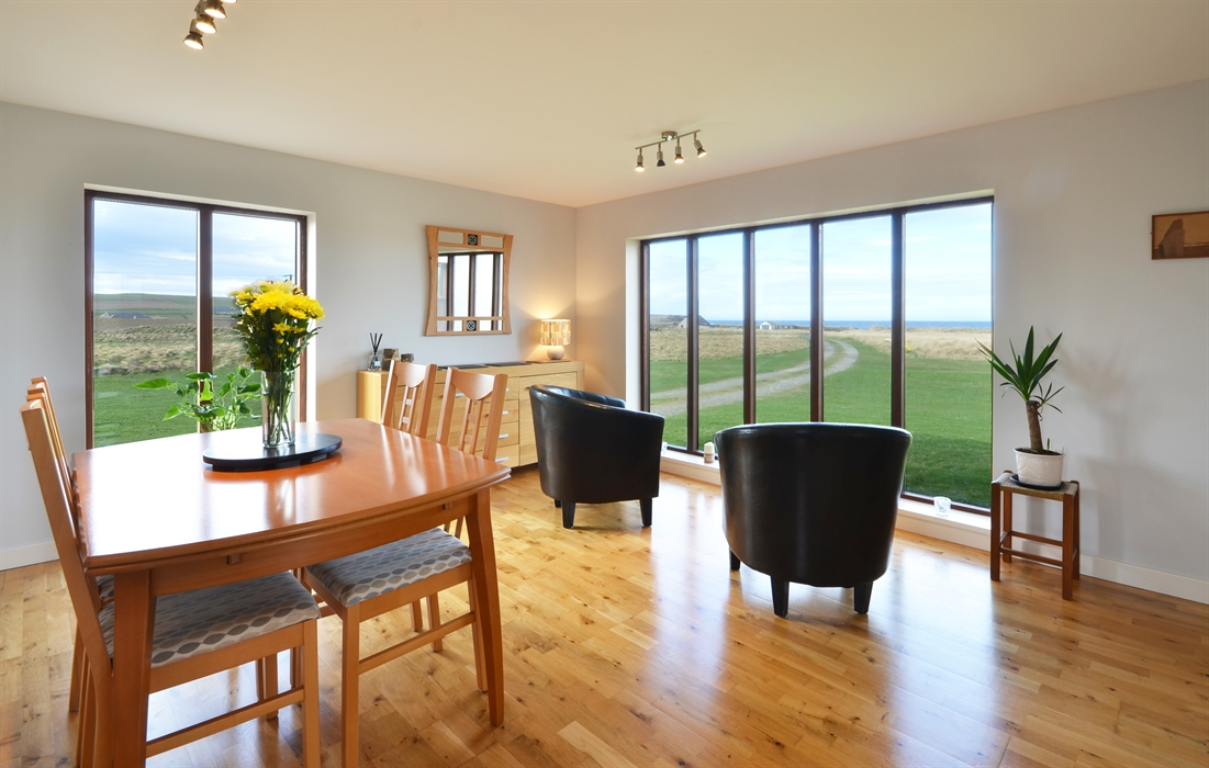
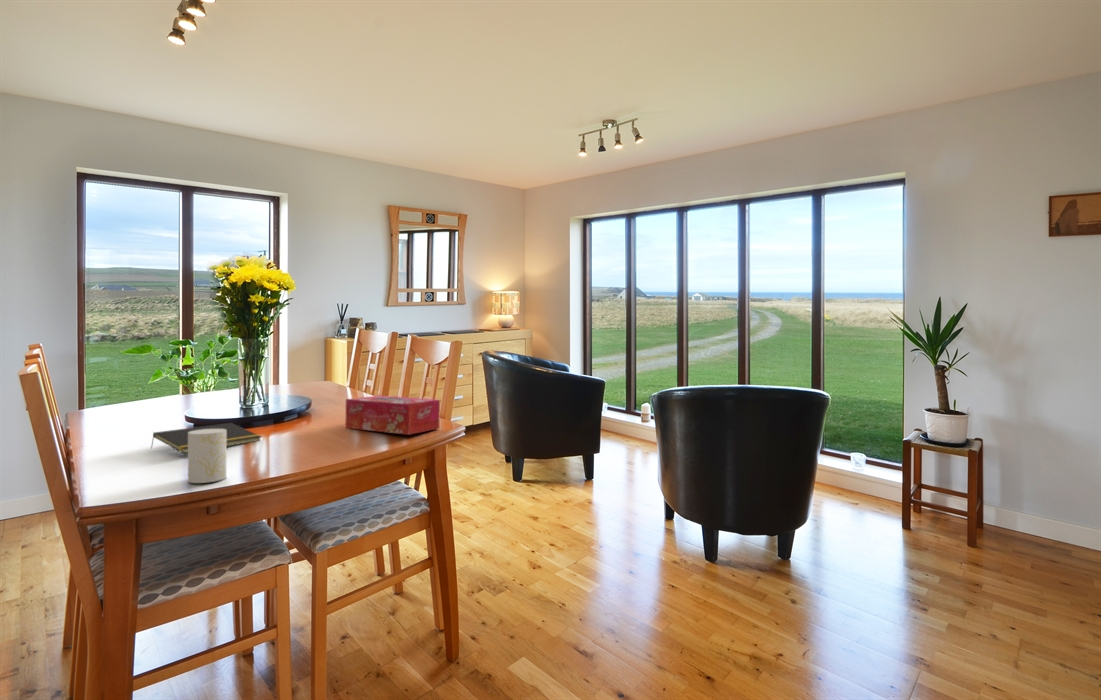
+ cup (207, 455)
+ tissue box (392, 413)
+ notepad (209, 428)
